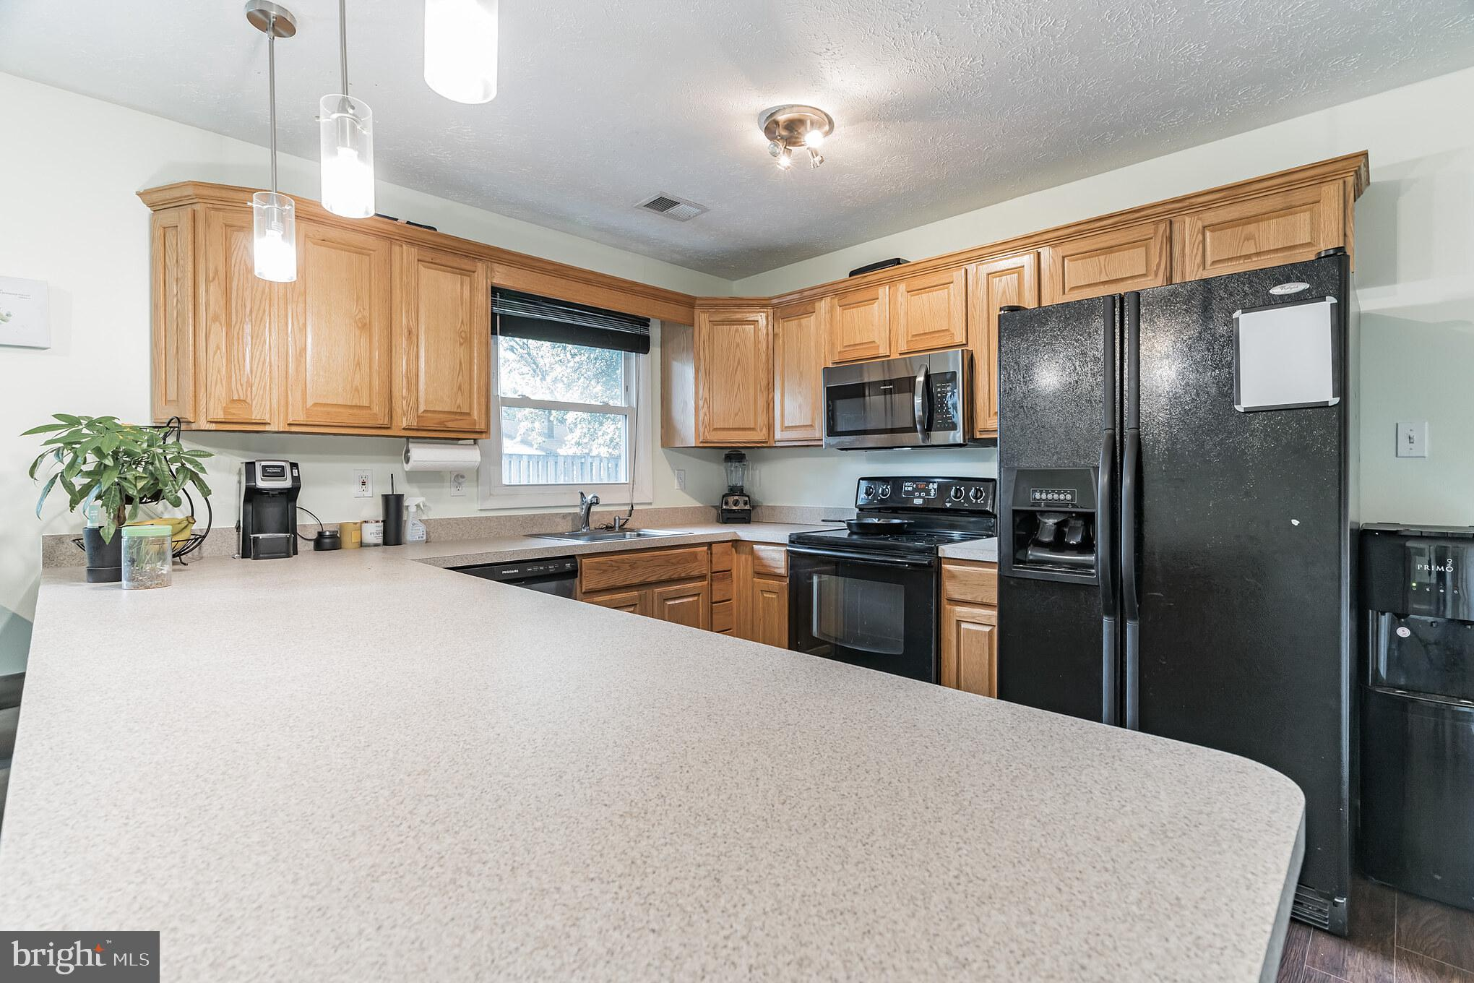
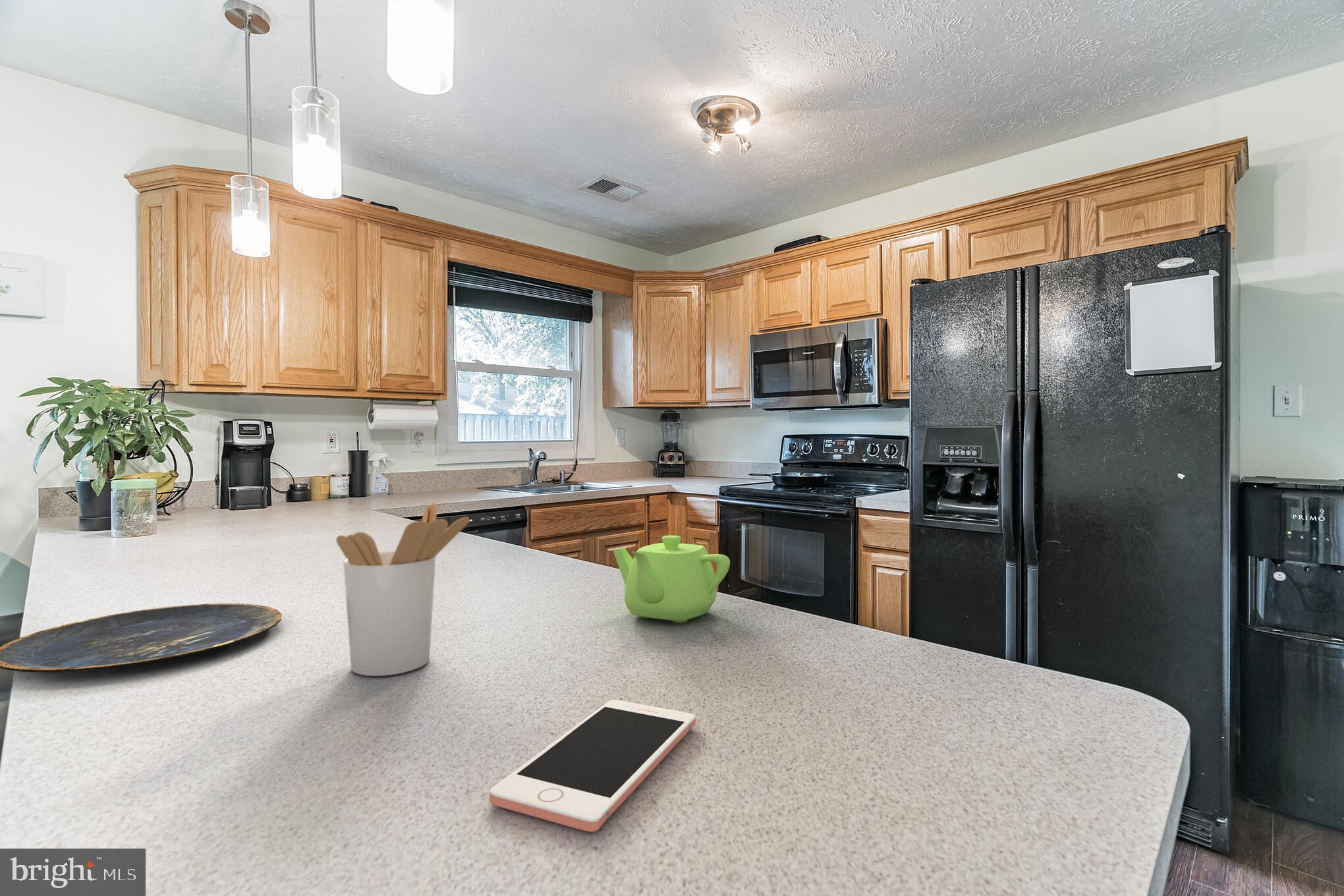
+ teakettle (669, 574)
+ utensil holder (406, 587)
+ cell phone (605, 753)
+ plate (152, 636)
